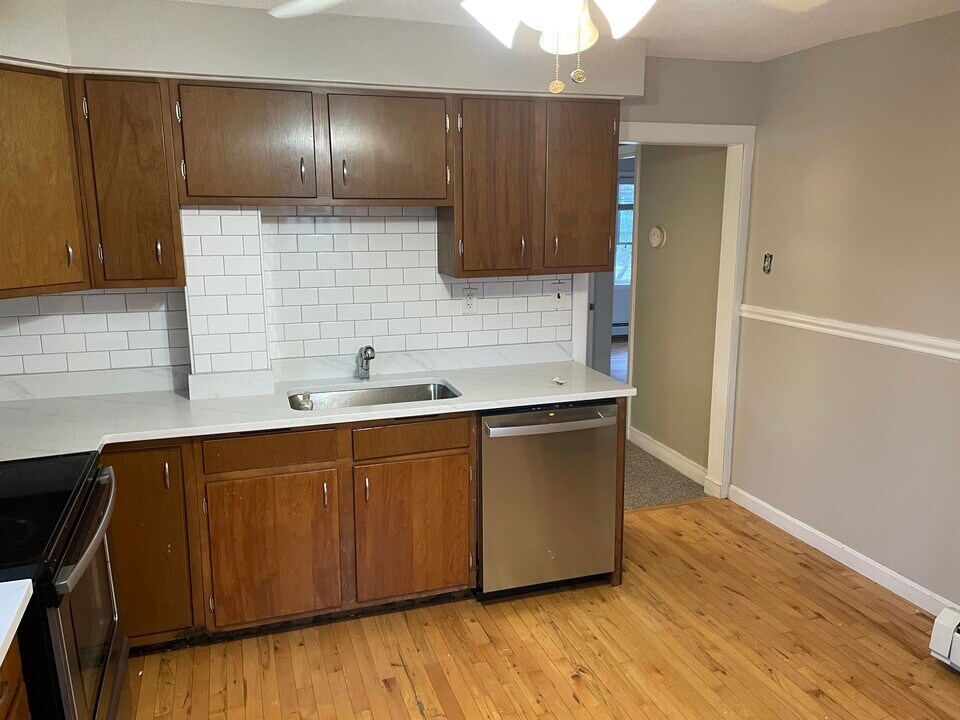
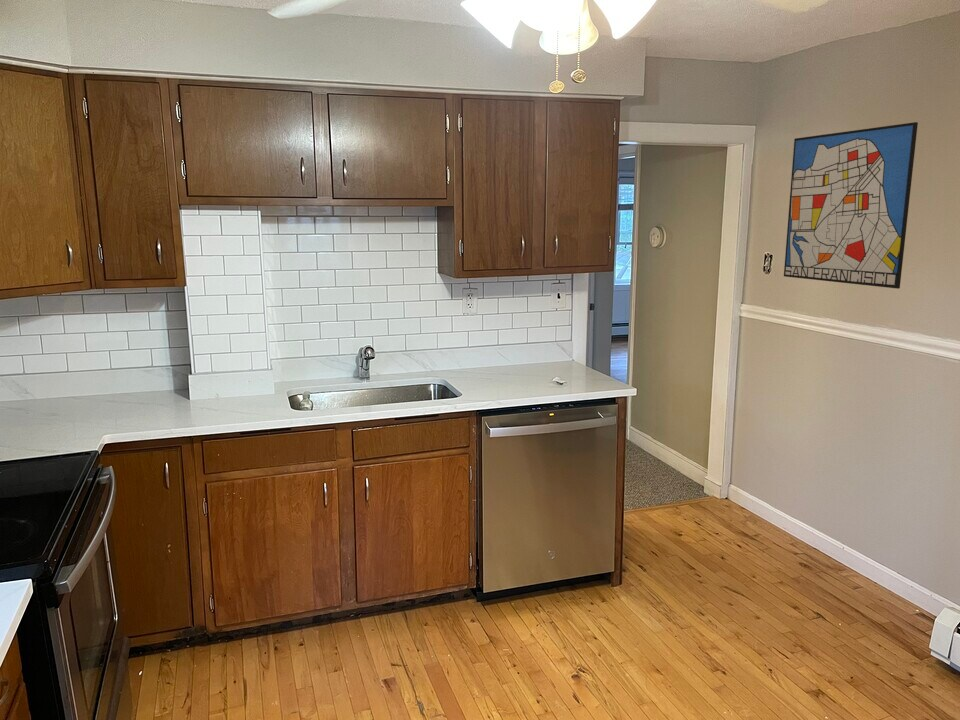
+ wall art (843, 208)
